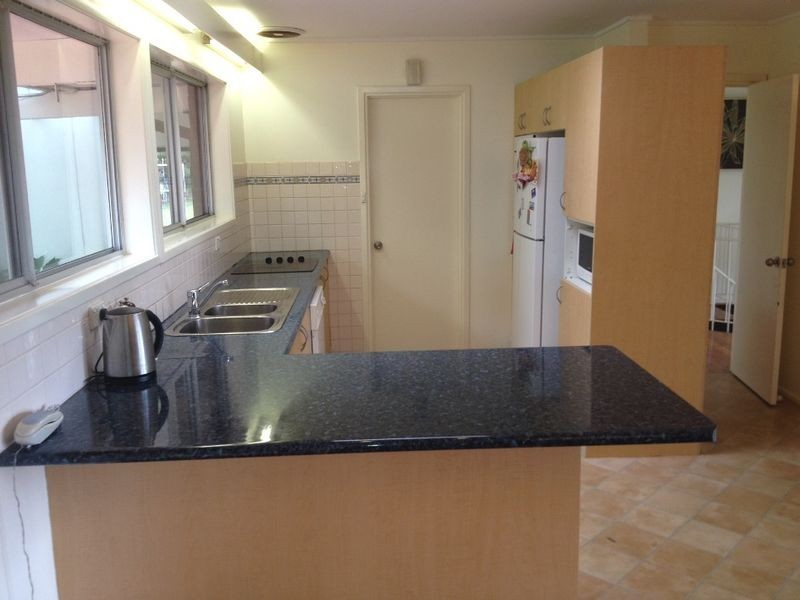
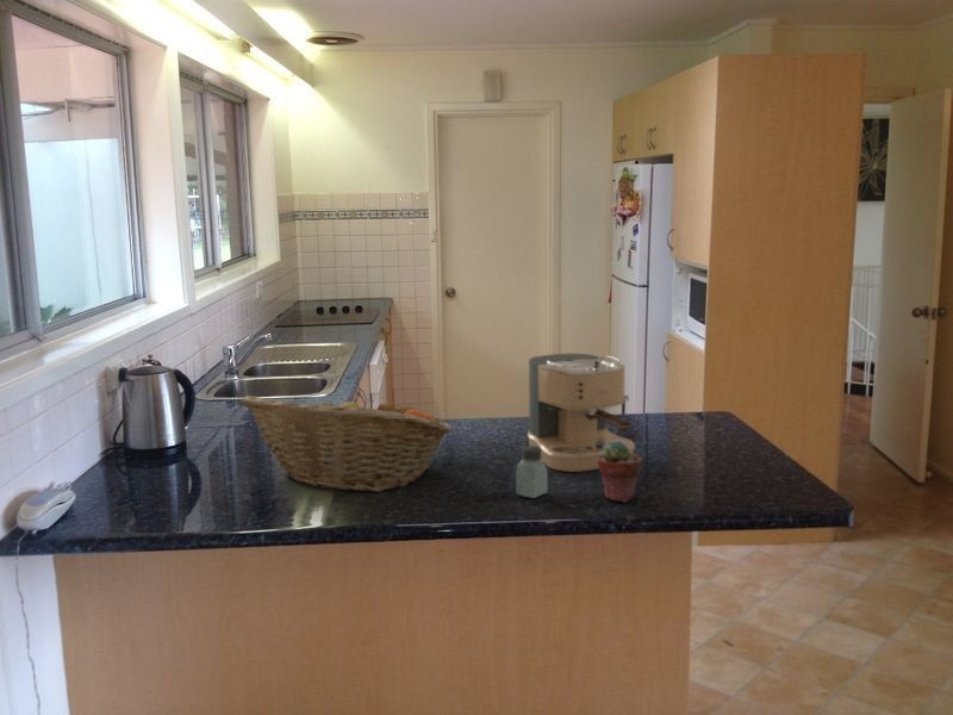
+ fruit basket (345, 430)
+ potted succulent (618, 468)
+ saltshaker (531, 471)
+ coffee maker (584, 408)
